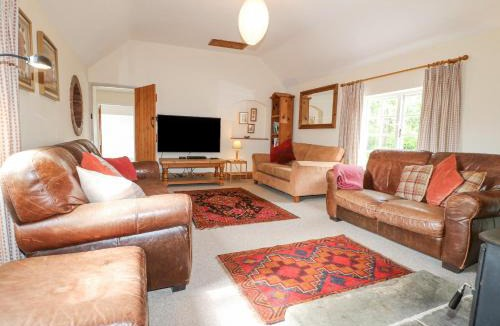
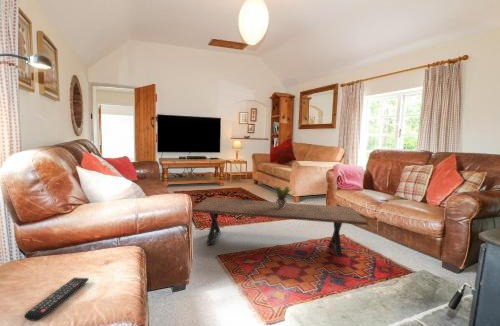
+ coffee table (275, 217)
+ remote control (60, 296)
+ potted plant (282, 196)
